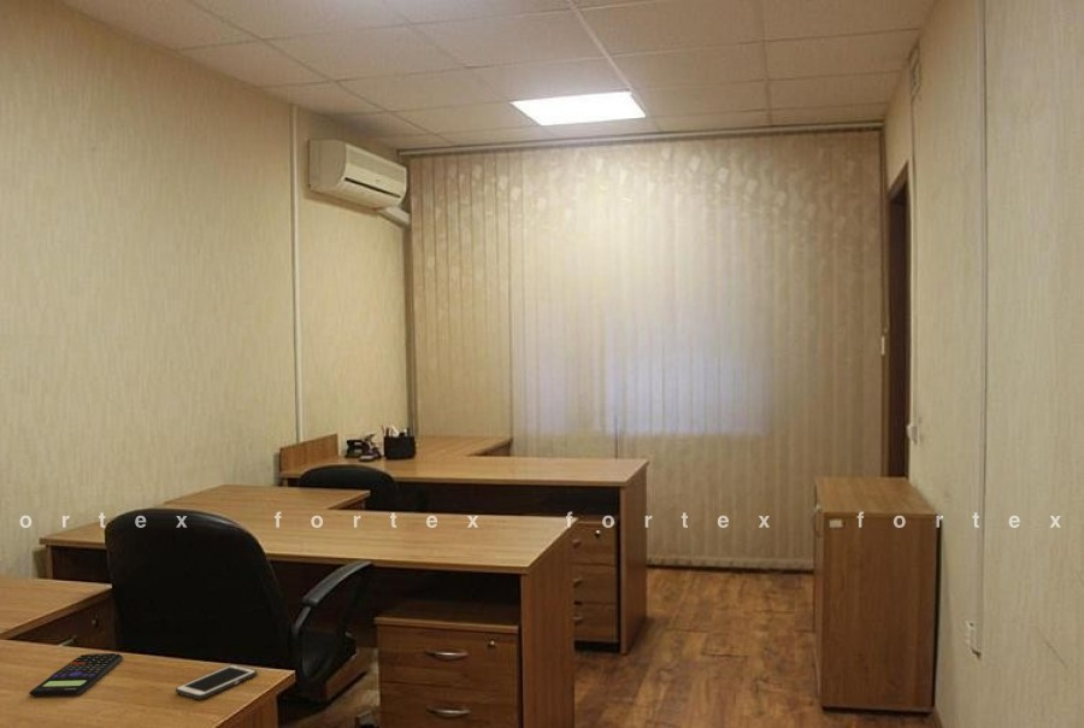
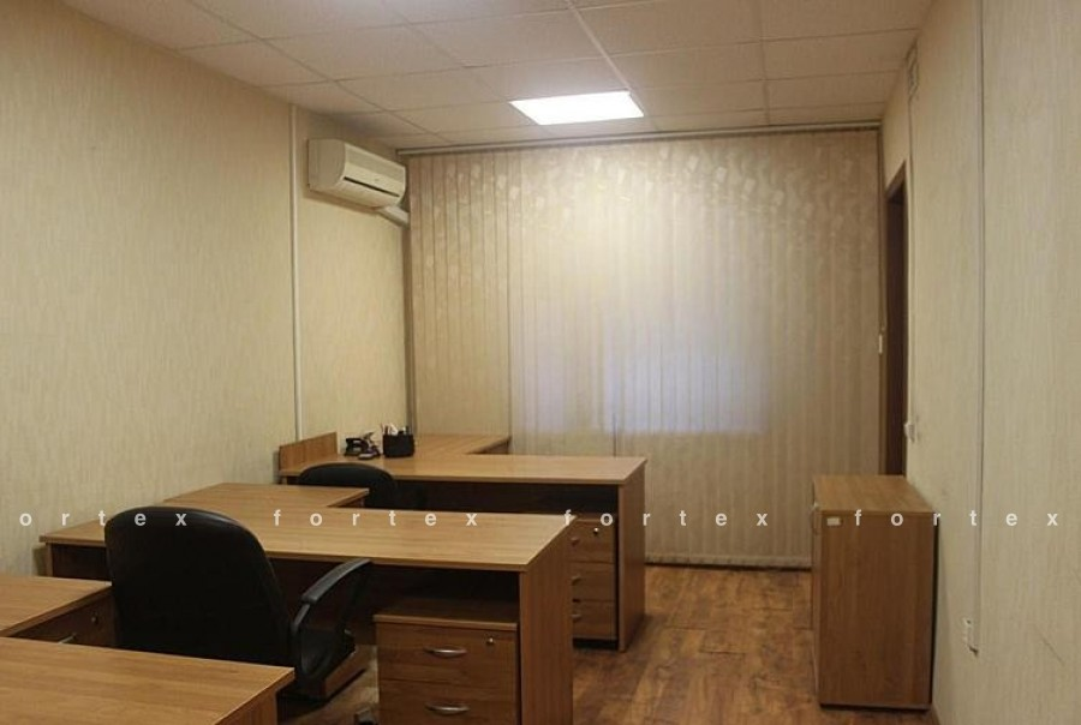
- calculator (79, 673)
- cell phone (217, 681)
